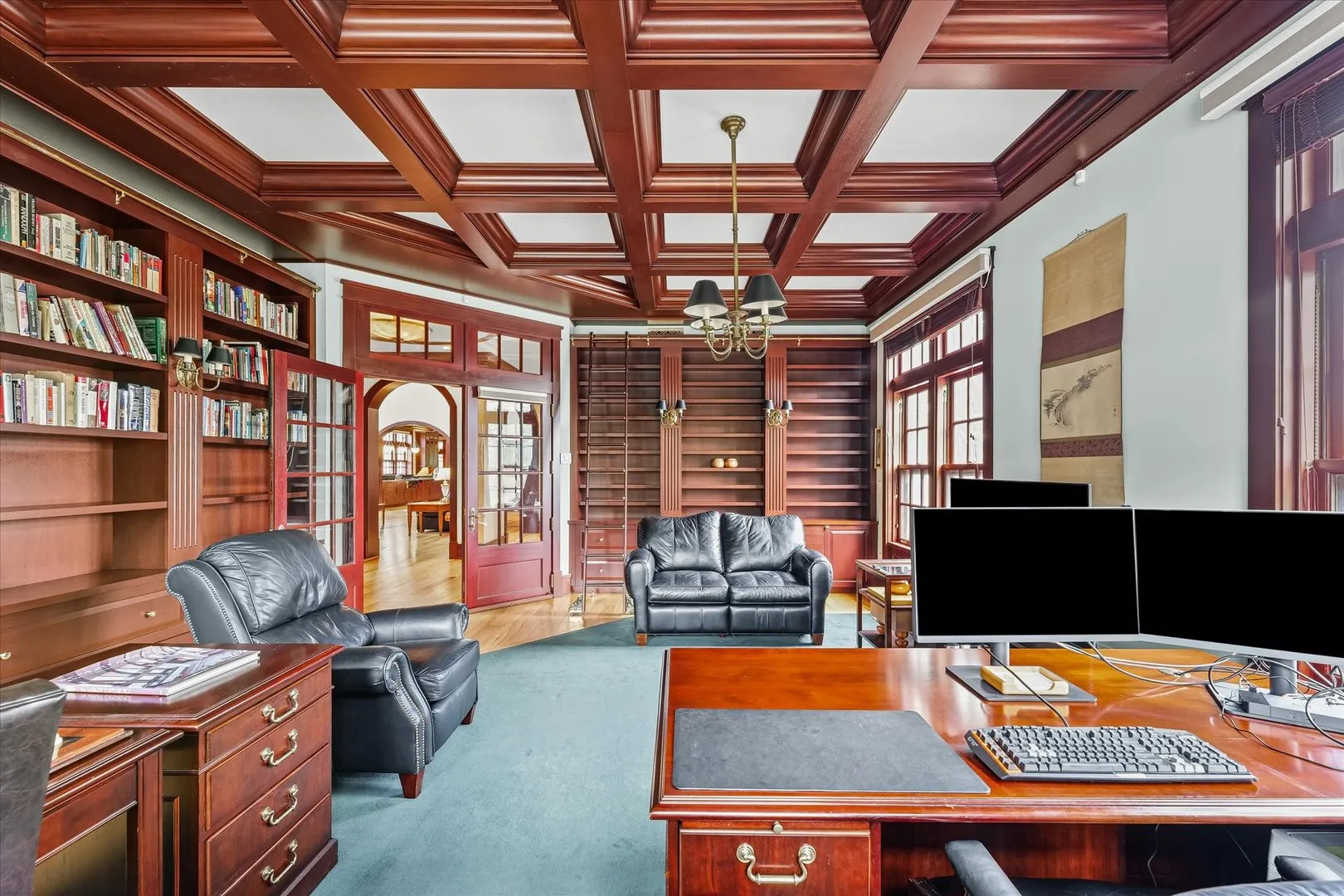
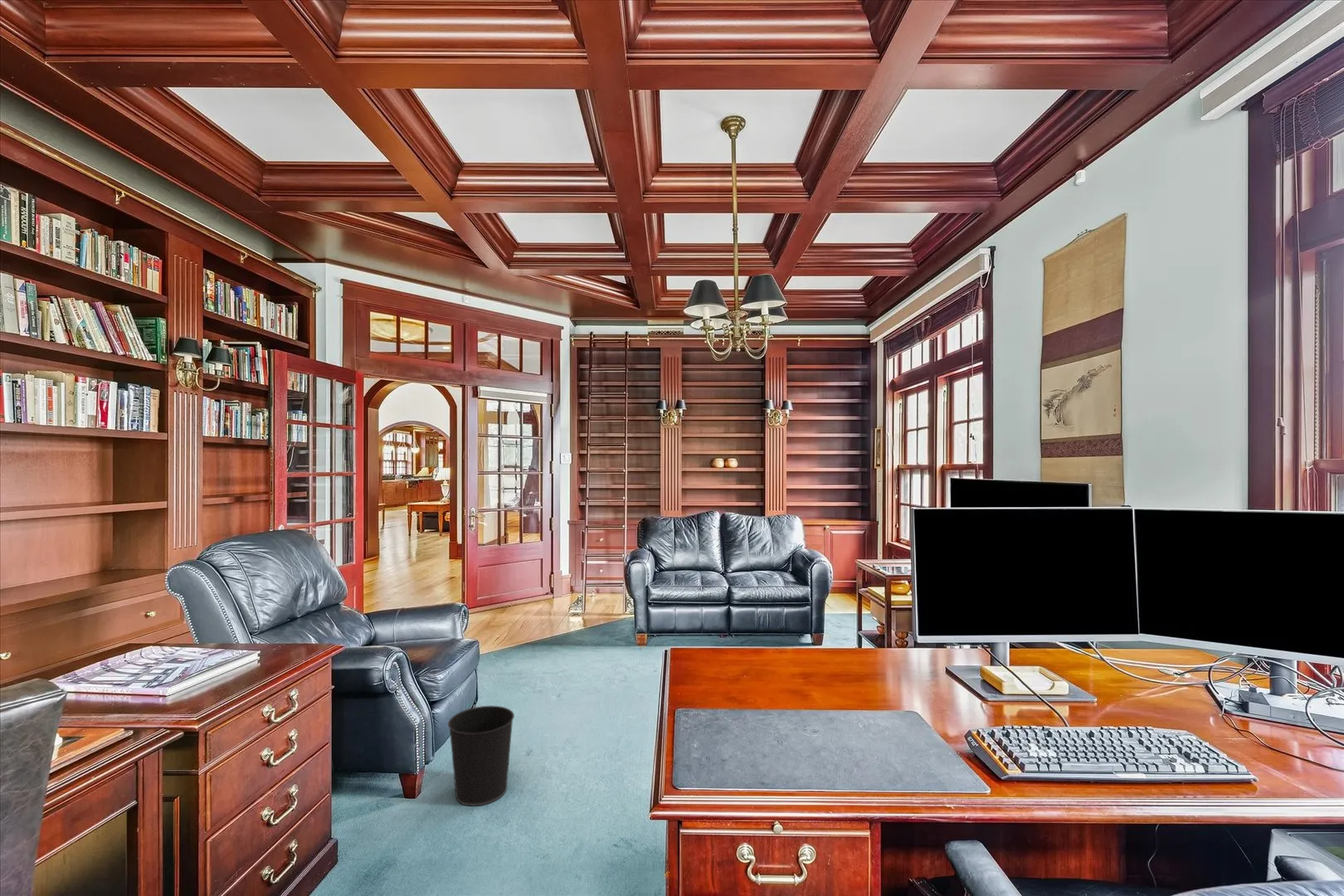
+ wastebasket (481, 755)
